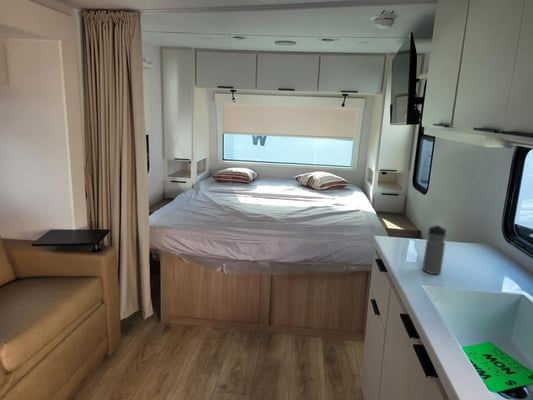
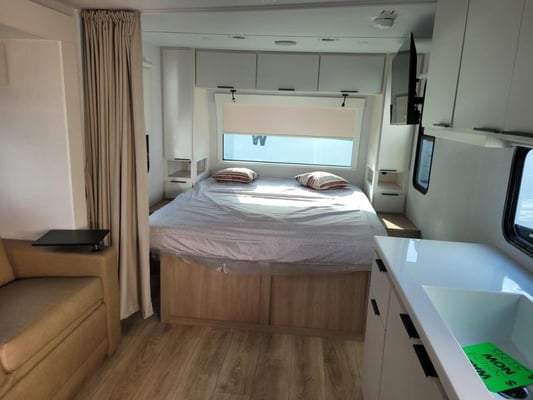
- water bottle (434, 248)
